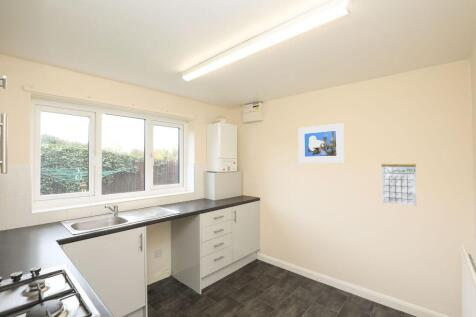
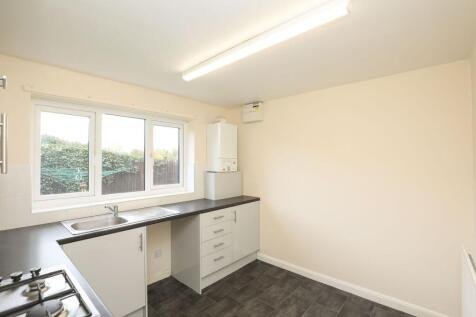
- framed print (319, 144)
- calendar (398, 179)
